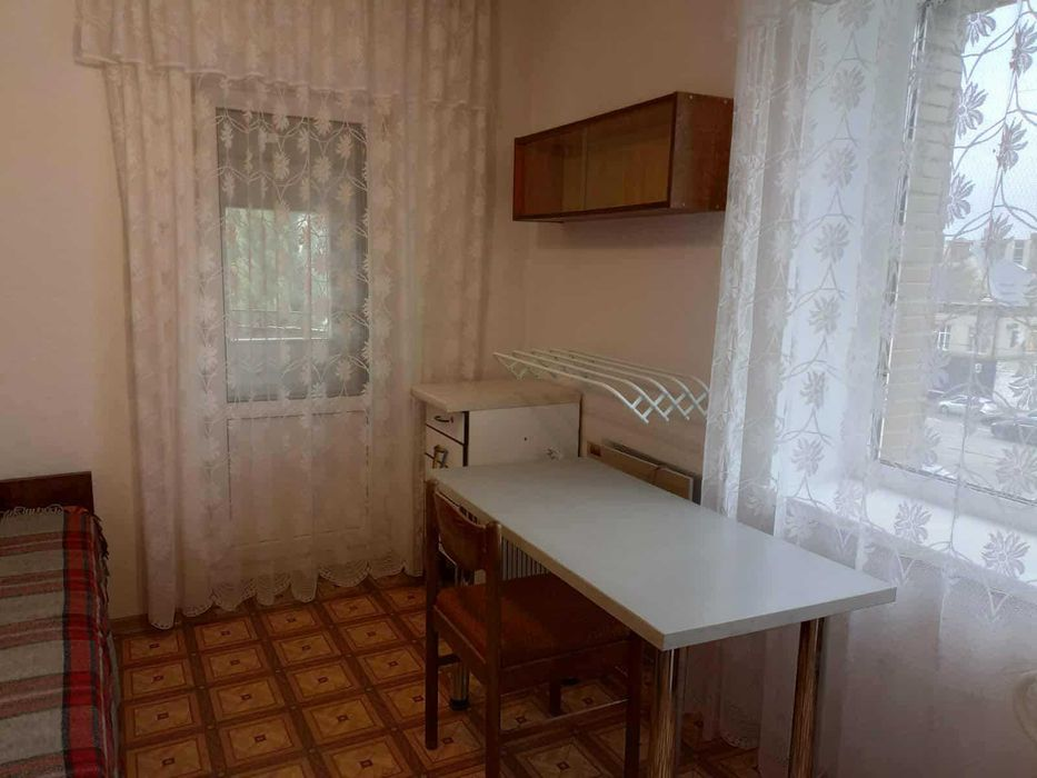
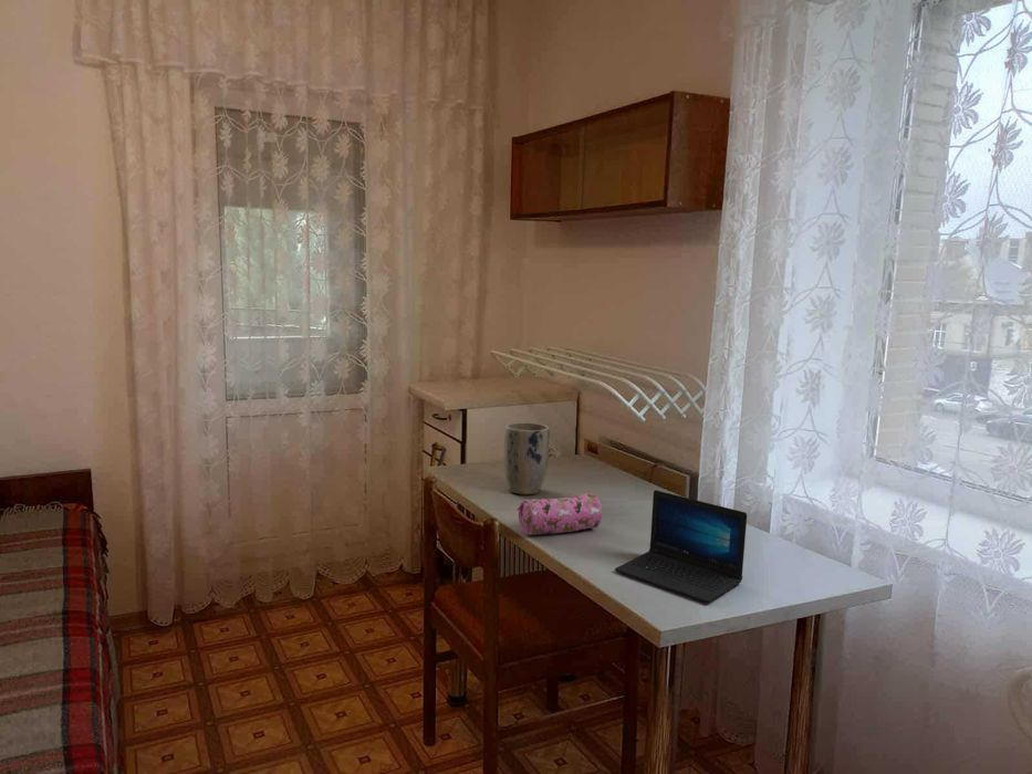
+ pencil case (560, 513)
+ plant pot (525, 458)
+ laptop (679, 542)
